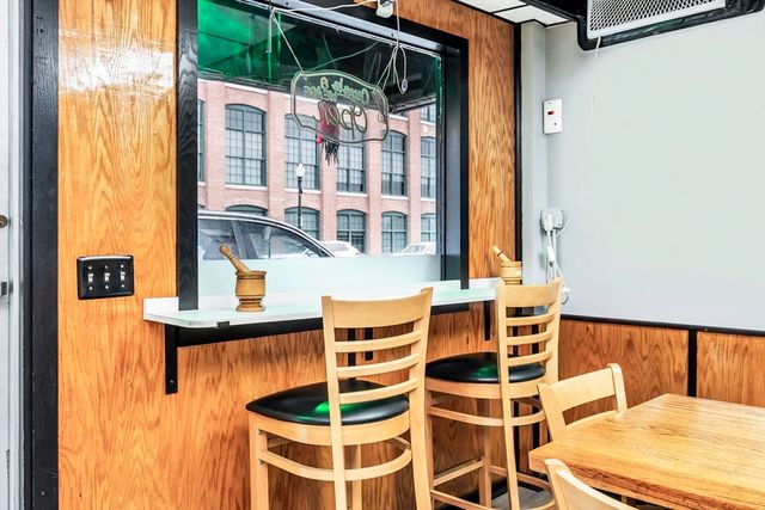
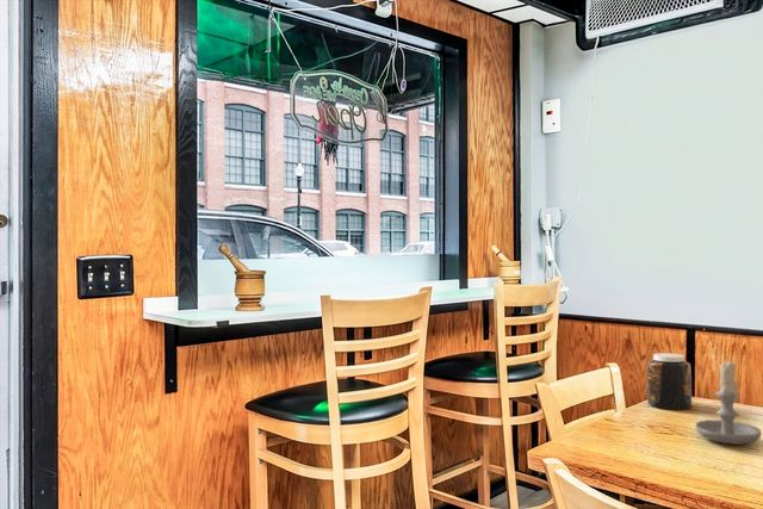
+ jar (669, 379)
+ candle (726, 399)
